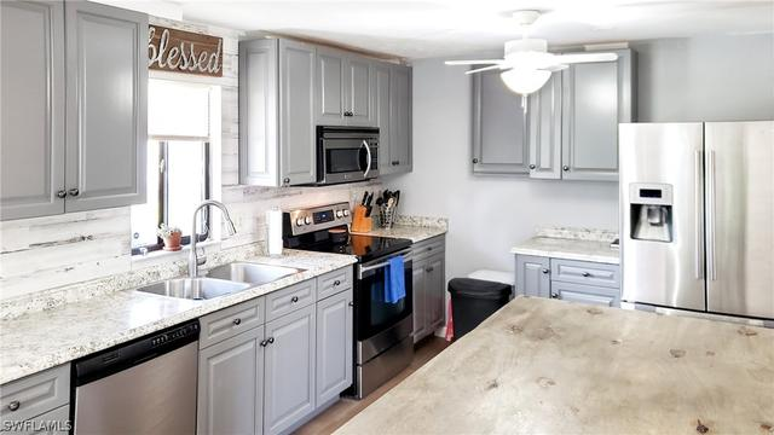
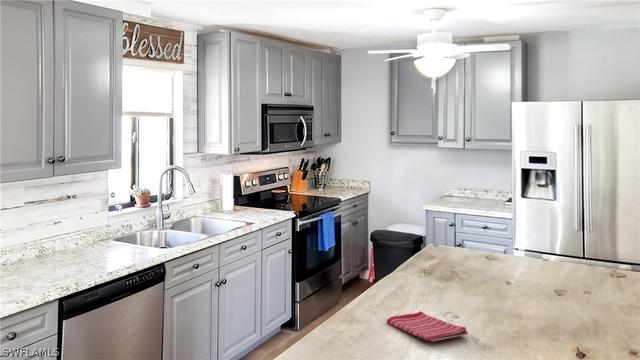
+ dish towel (425, 325)
